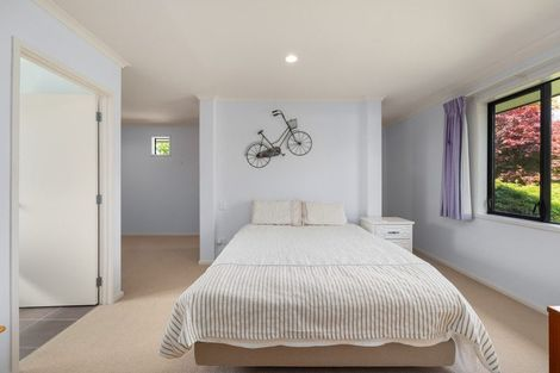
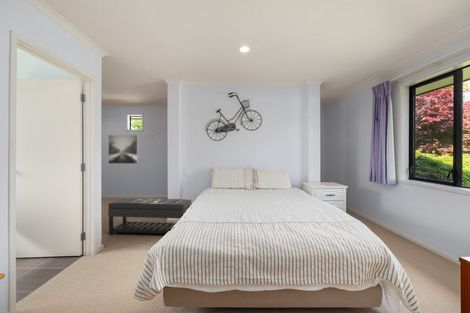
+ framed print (123, 149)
+ ottoman (151, 215)
